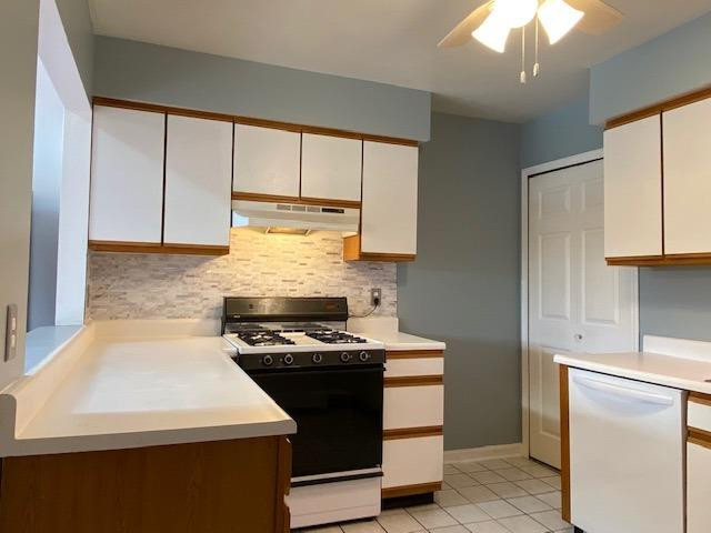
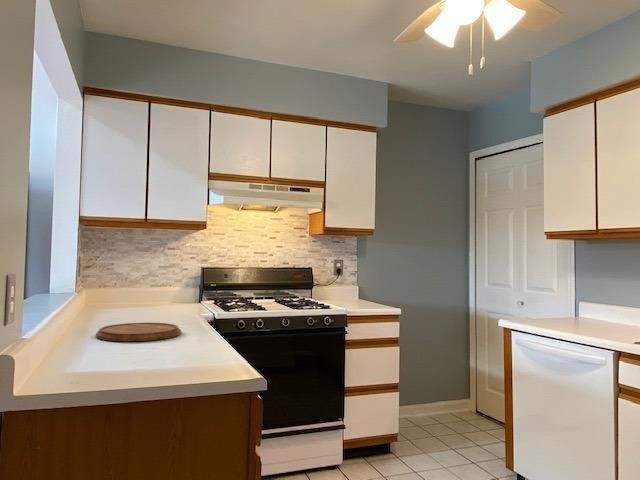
+ cutting board (139, 330)
